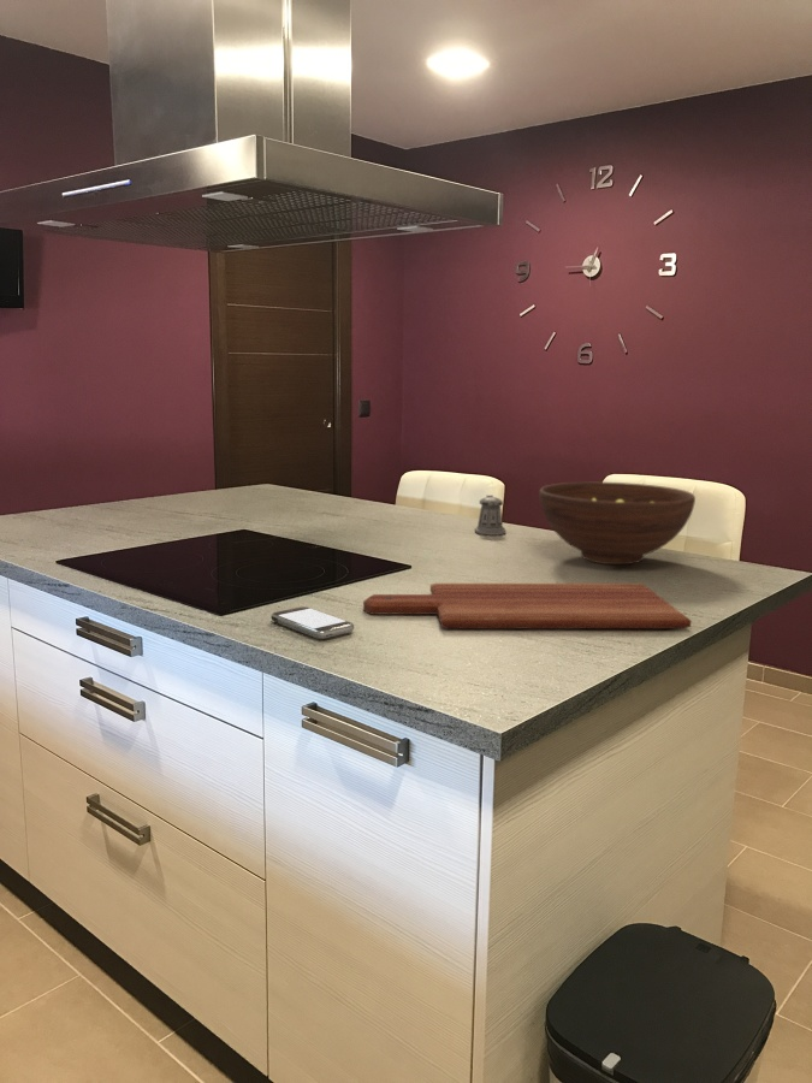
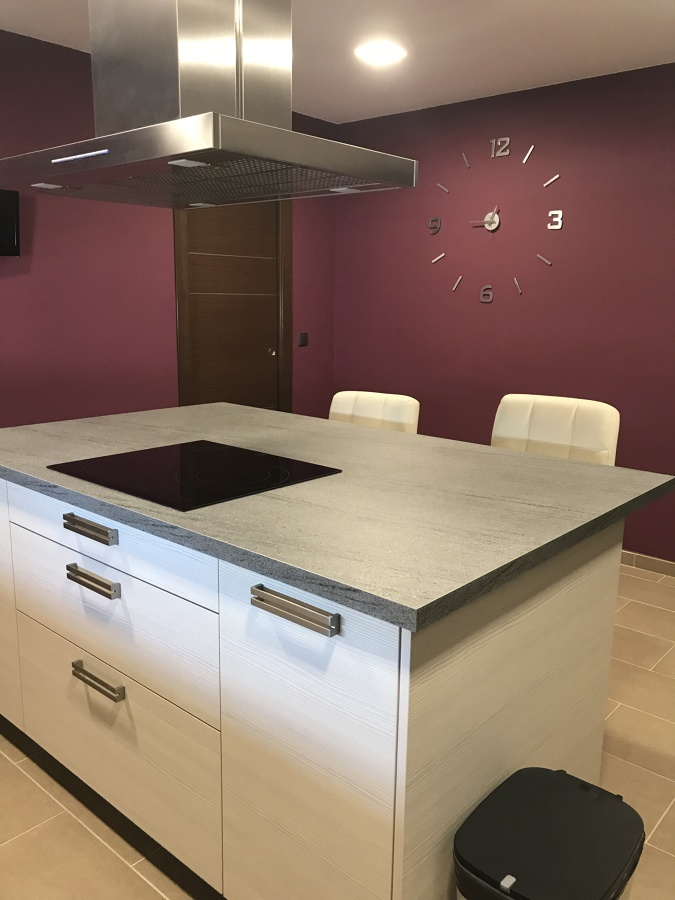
- pepper shaker (491, 514)
- fruit bowl (614, 526)
- smartphone (312, 622)
- cutting board (543, 604)
